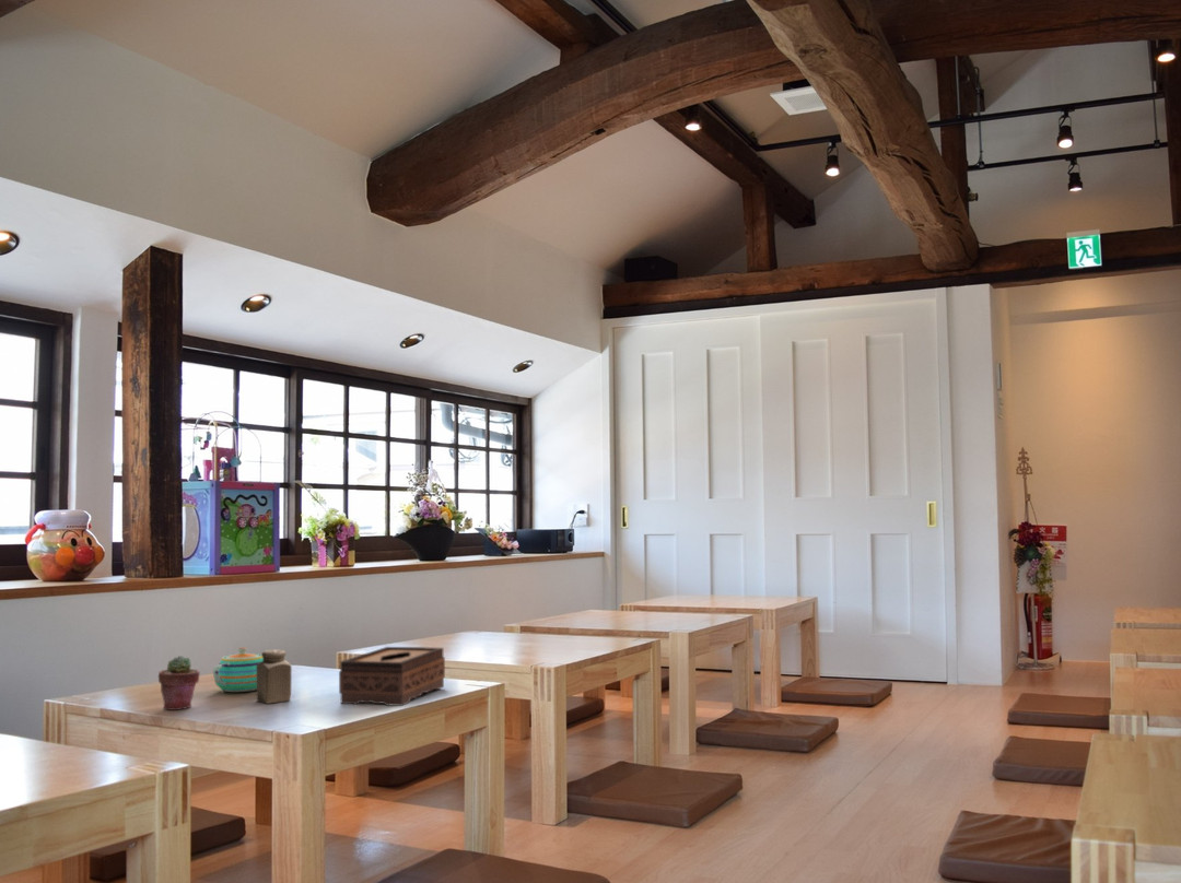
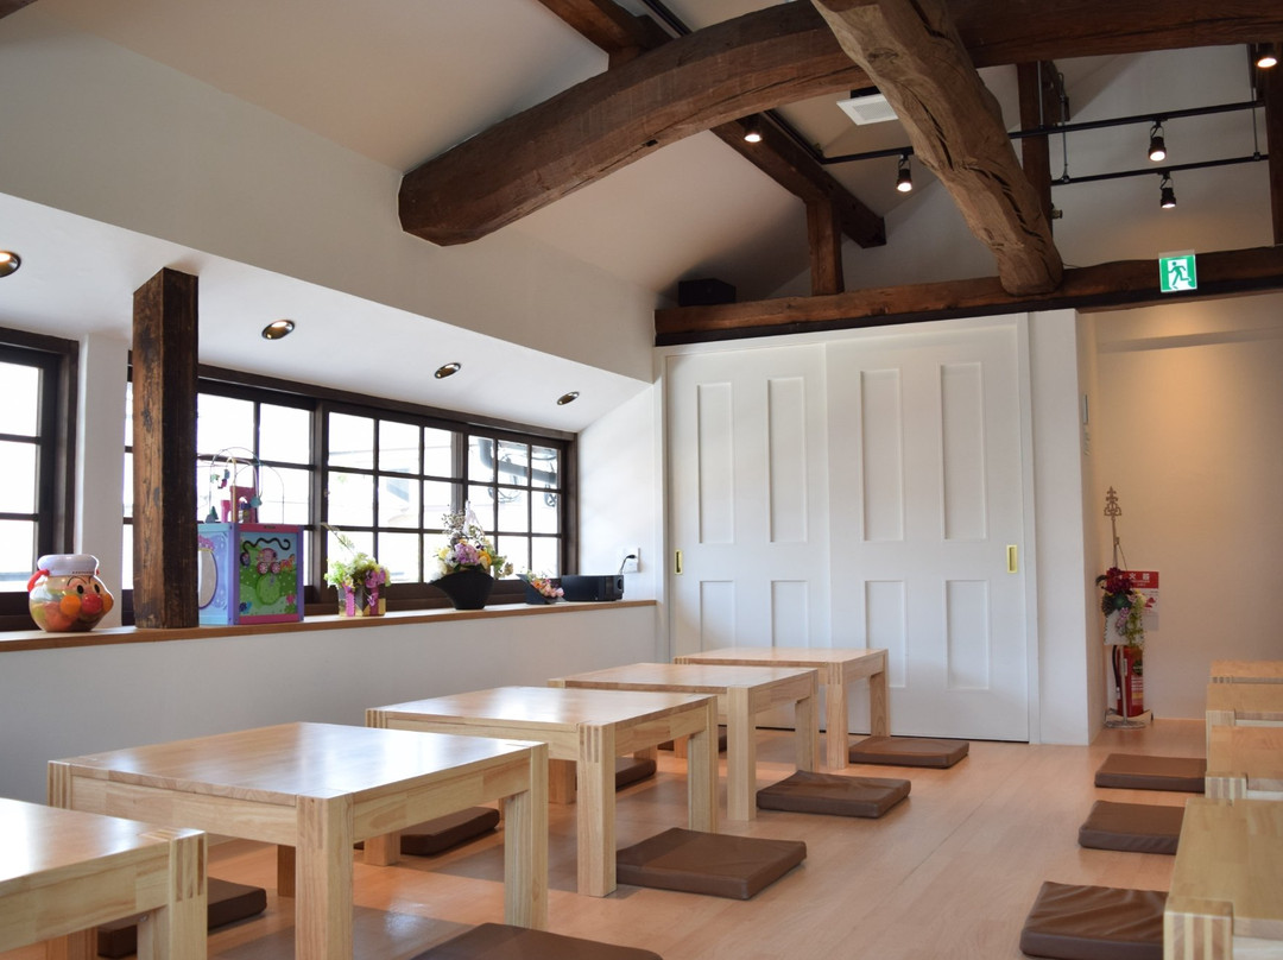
- teapot (244, 668)
- tissue box (394, 674)
- potted succulent (178, 681)
- salt shaker (273, 674)
